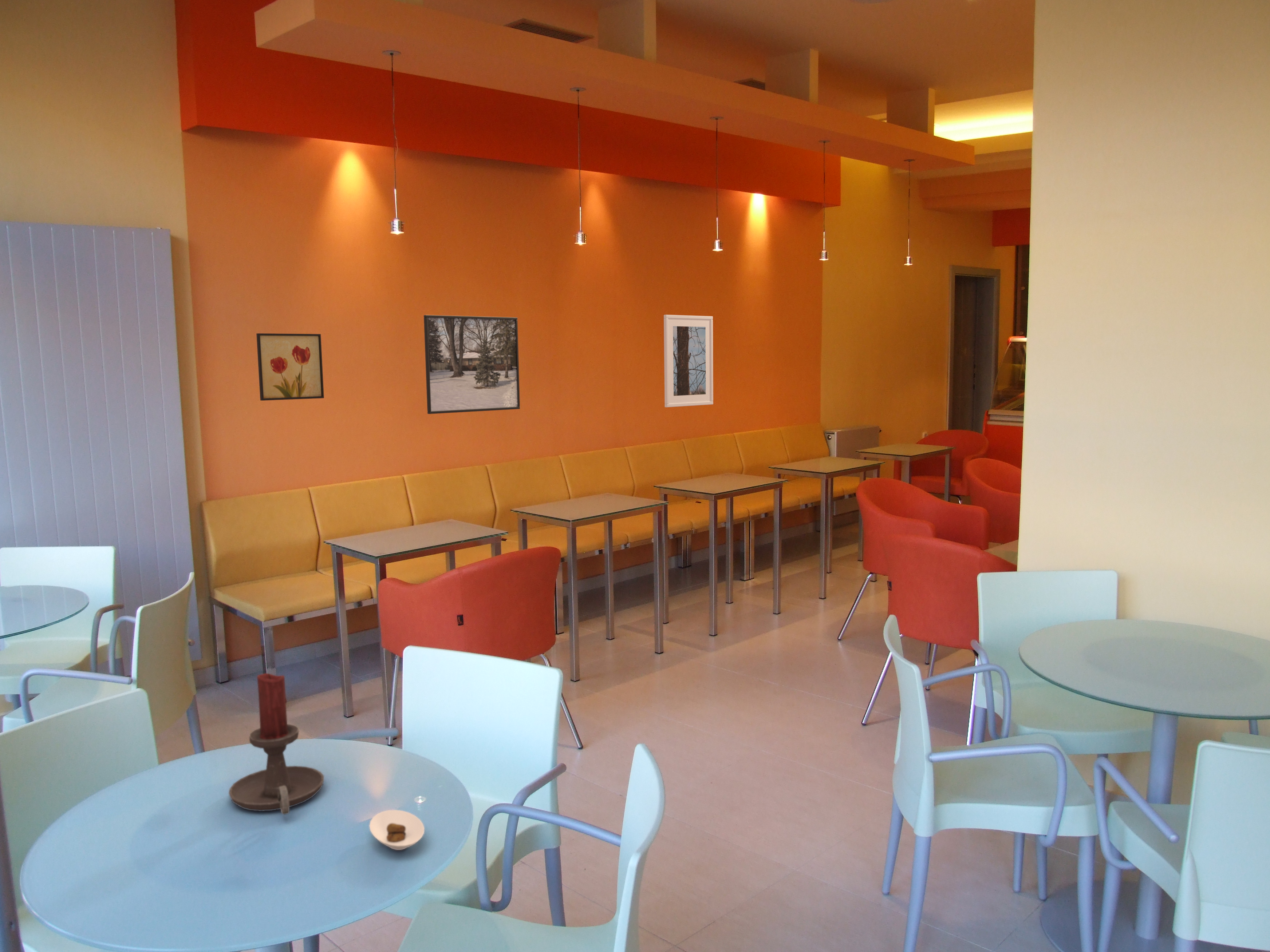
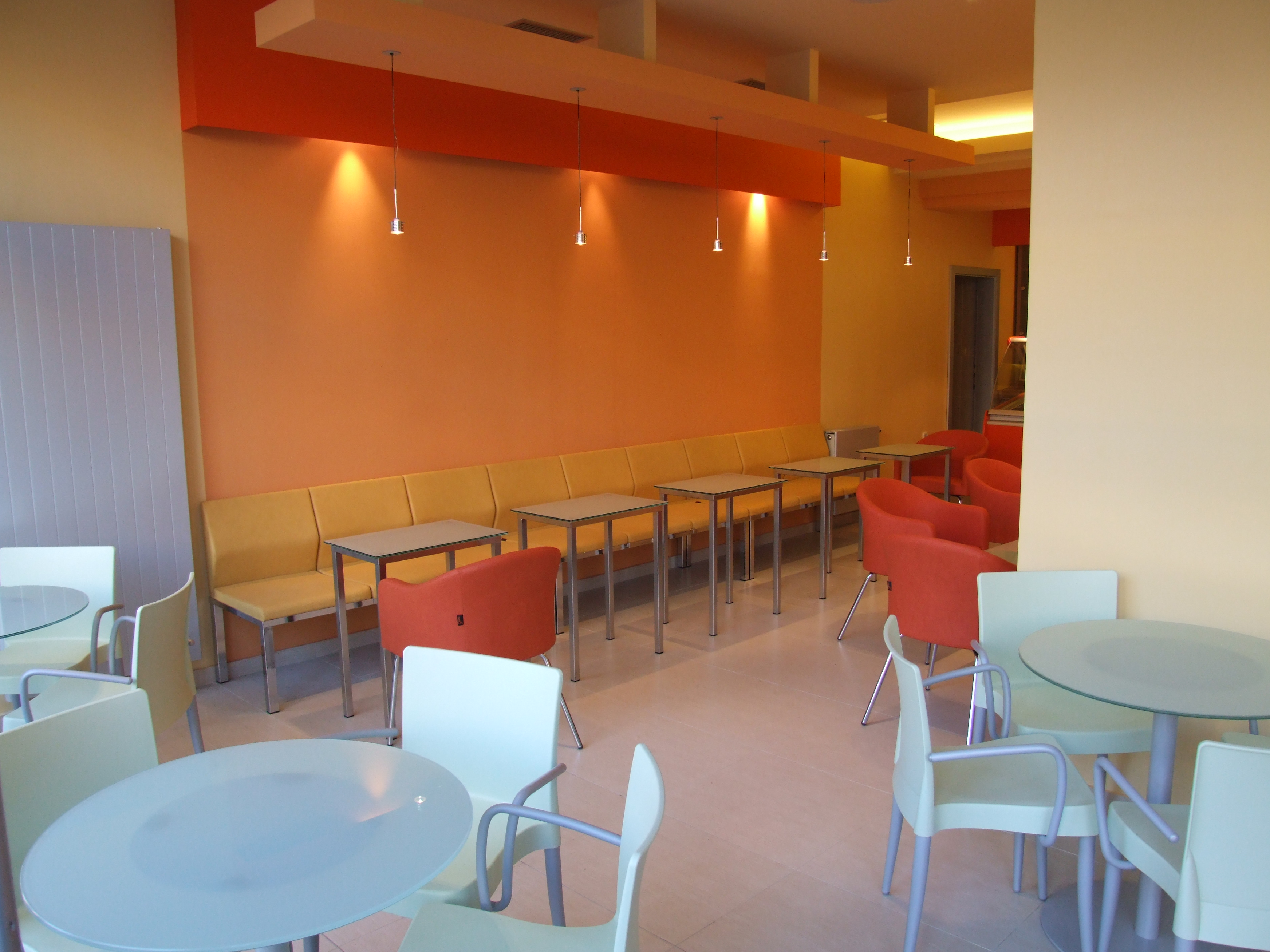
- saucer (397, 833)
- wall art (290, 366)
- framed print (689, 361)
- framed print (474, 364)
- candle holder (276, 738)
